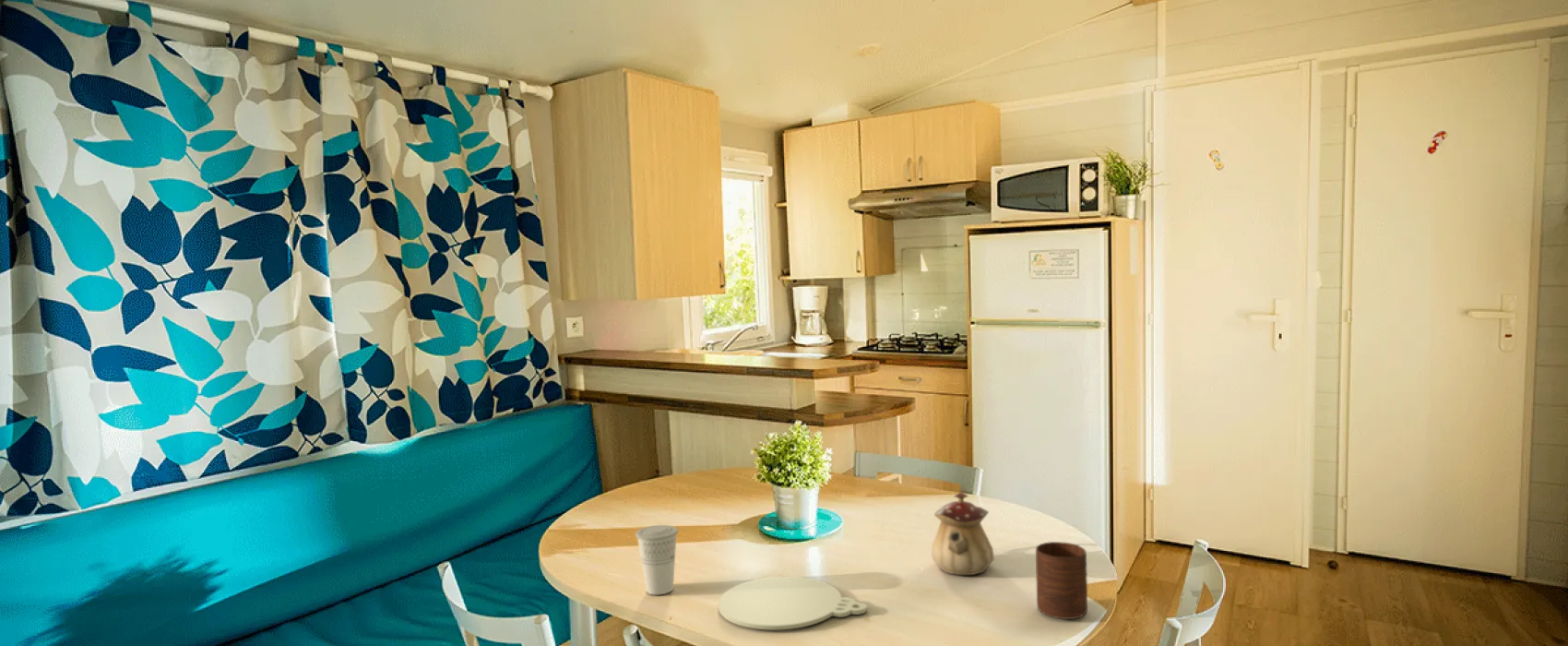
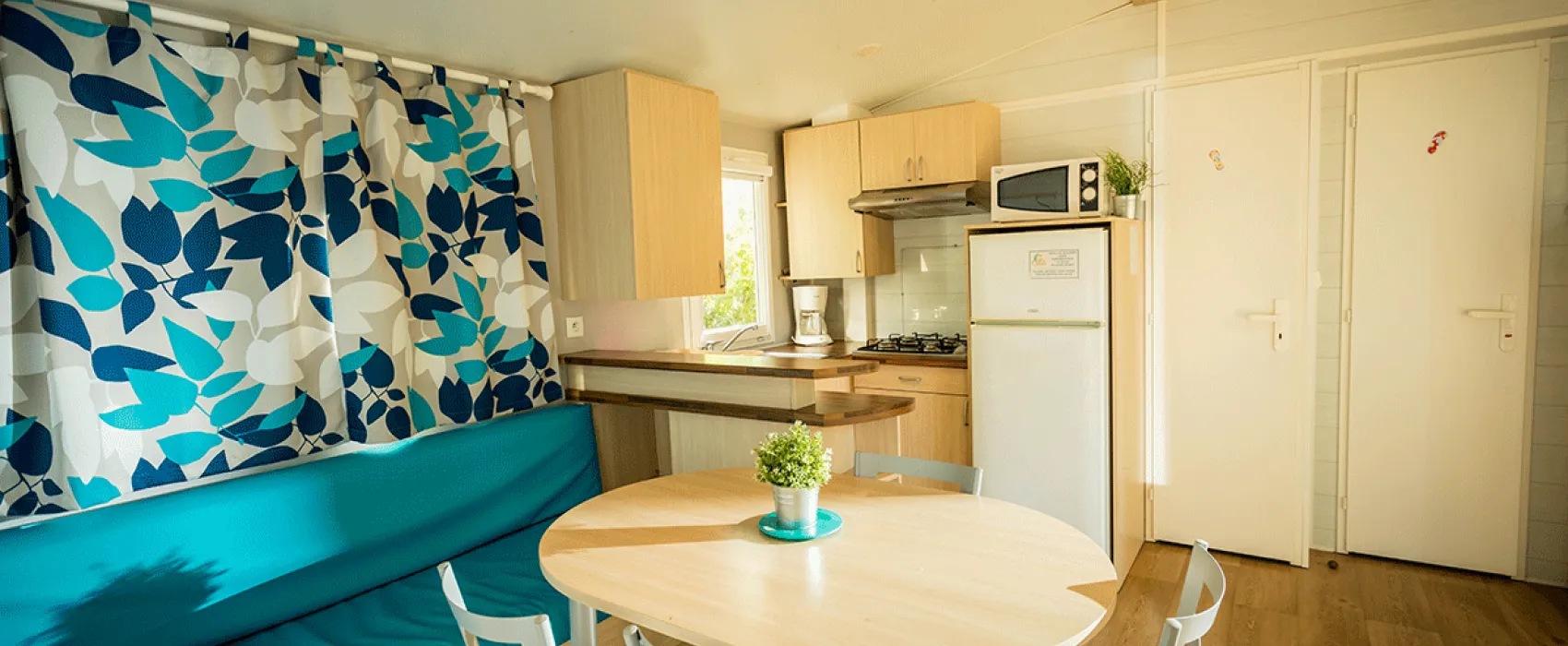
- cup (658, 559)
- teapot (962, 528)
- plate (792, 602)
- cup (1062, 577)
